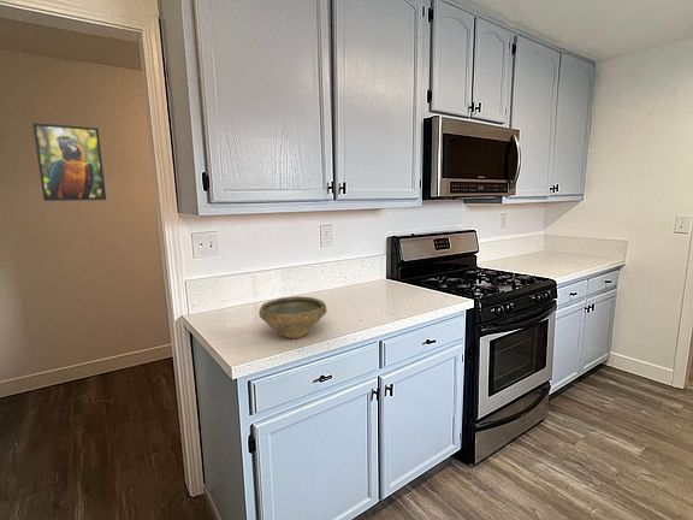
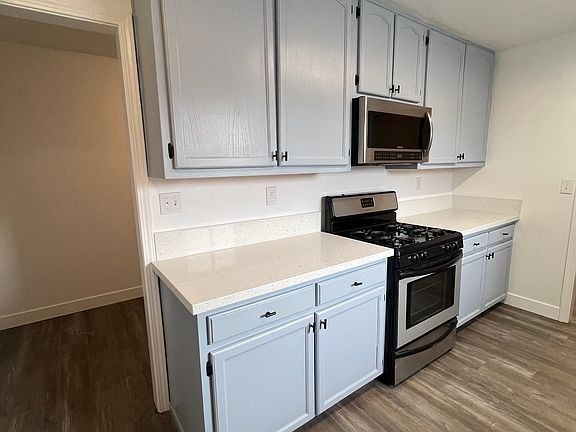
- bowl (292, 320)
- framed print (71, 162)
